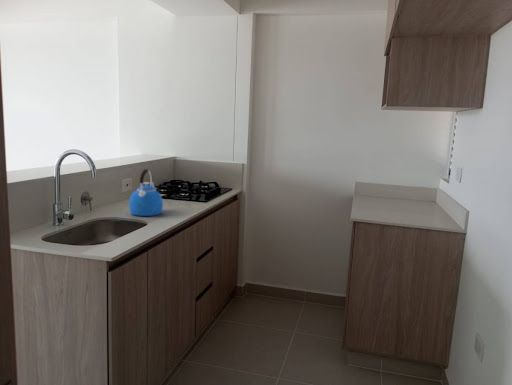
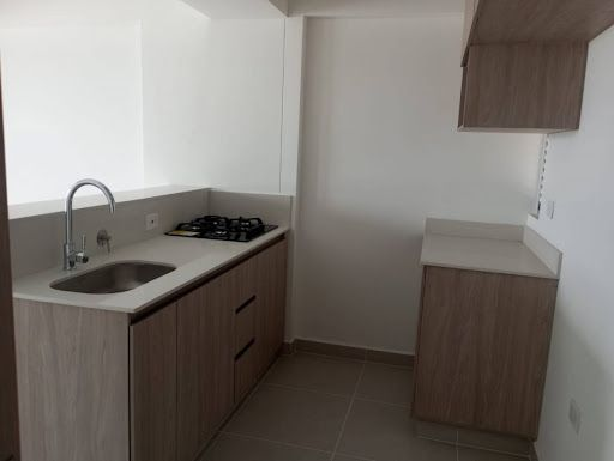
- kettle (147, 190)
